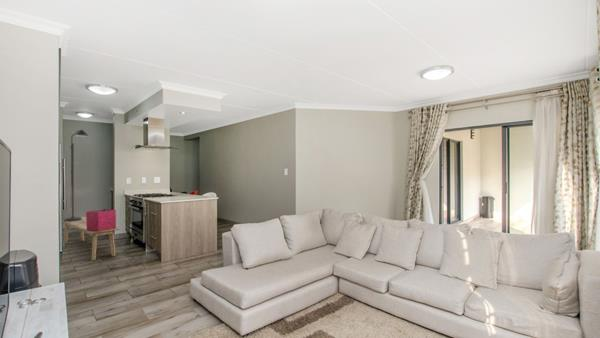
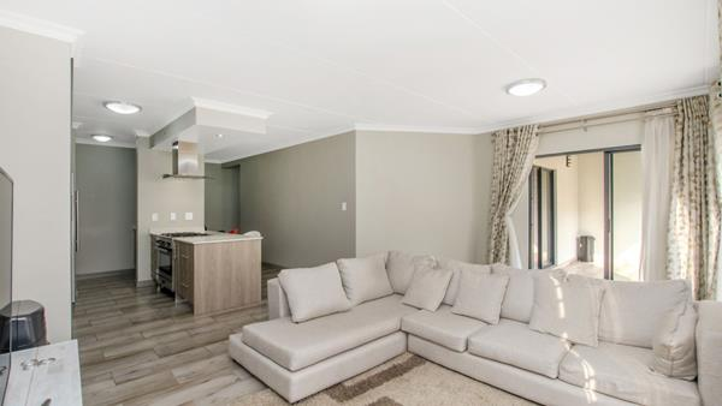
- bench (89, 234)
- lamp (73, 175)
- storage bin (101, 219)
